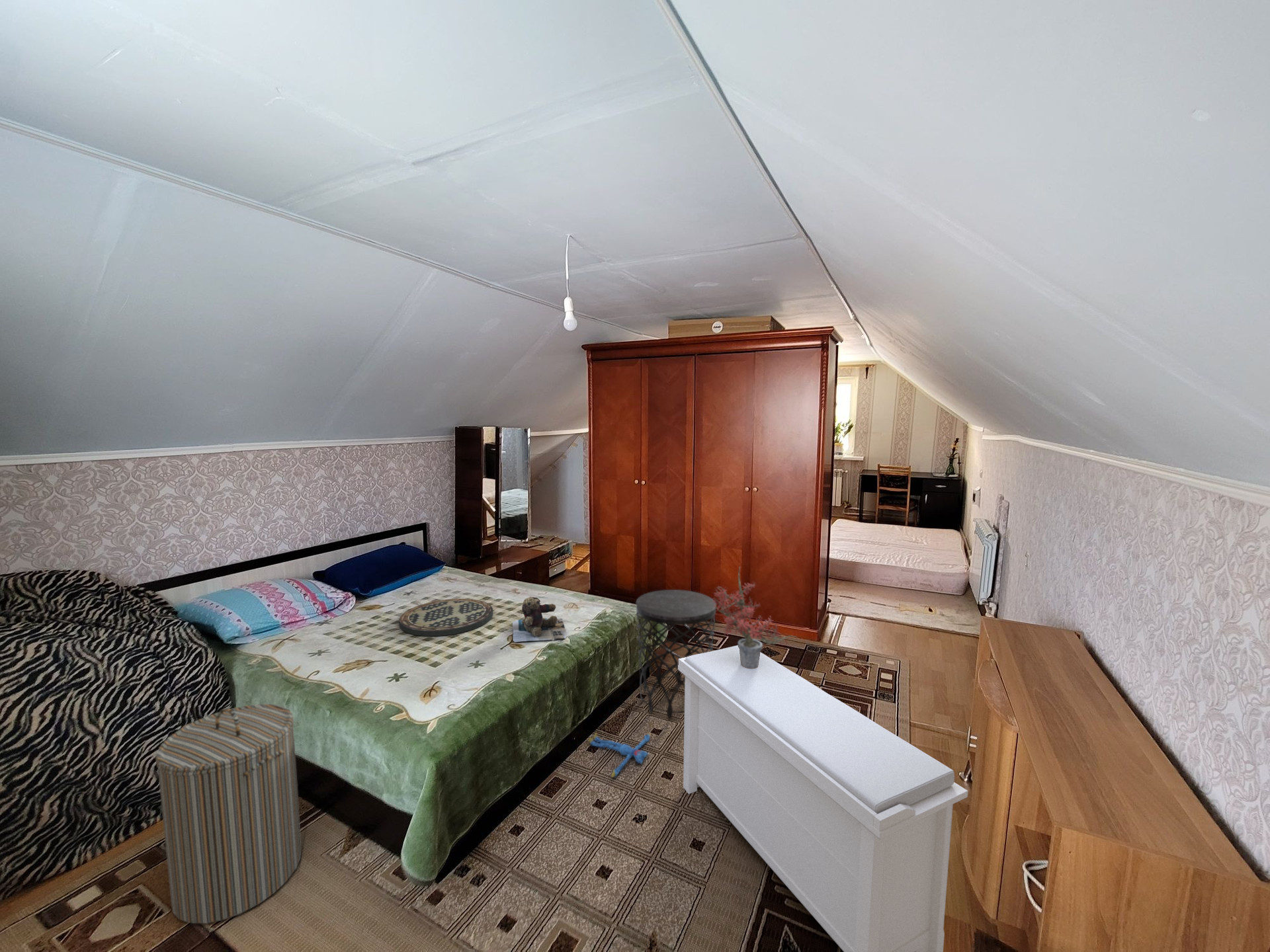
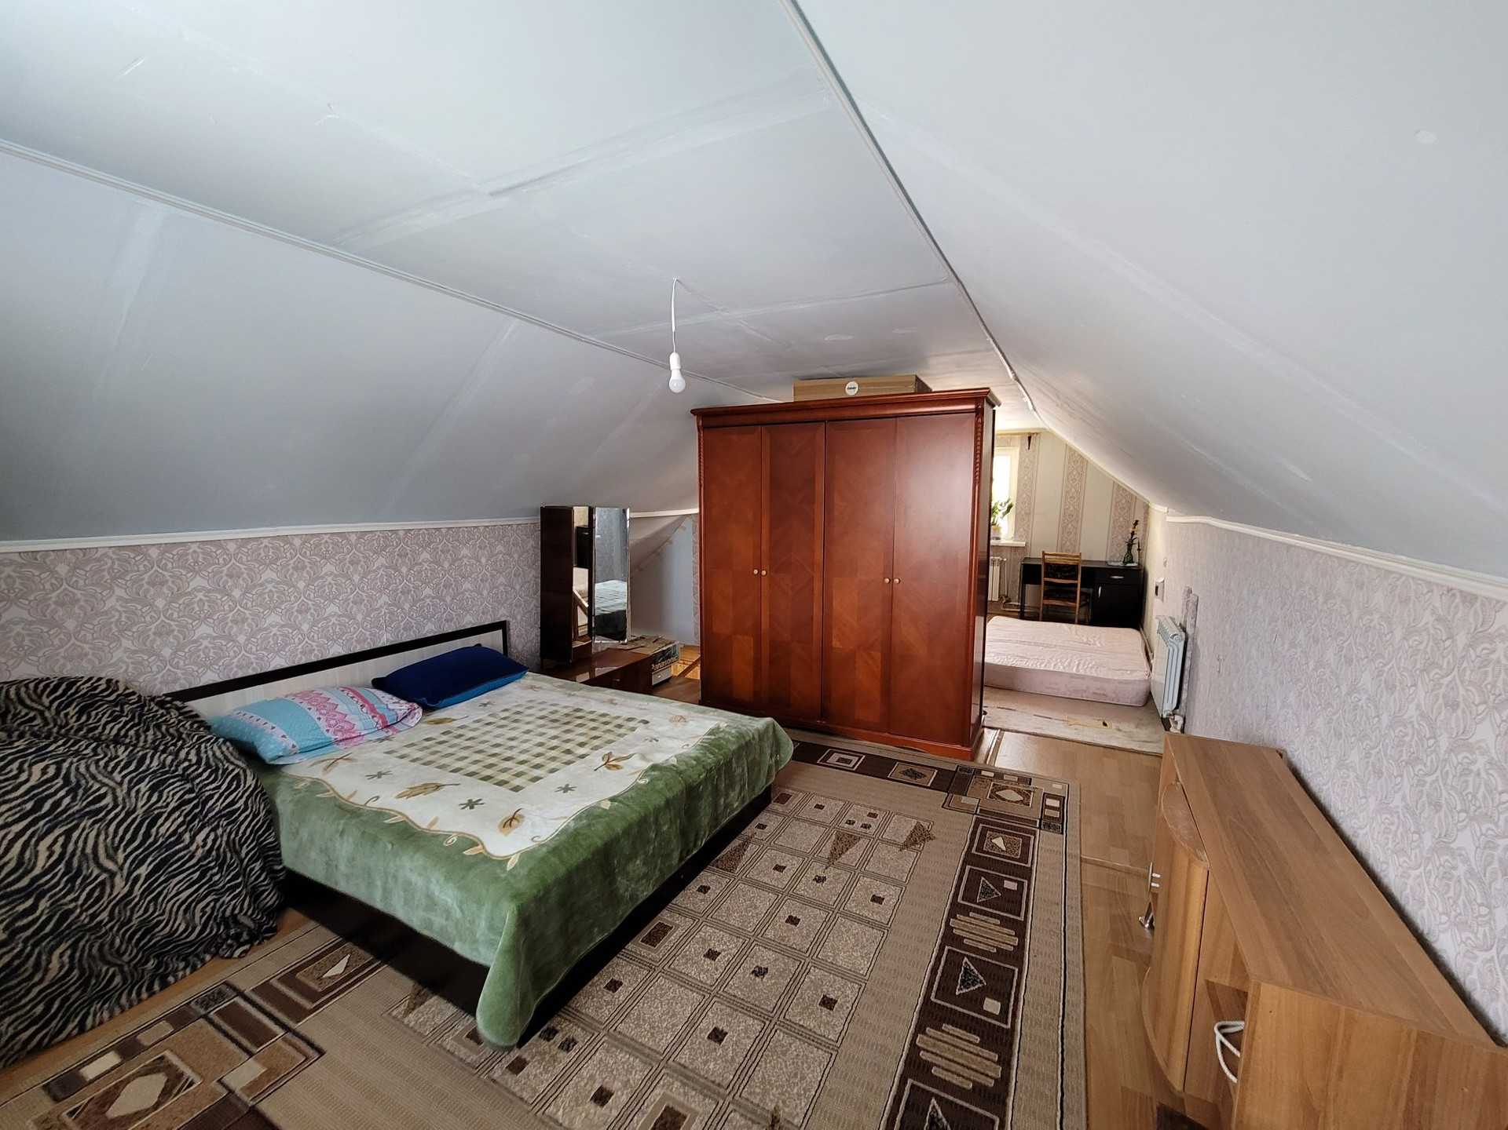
- tray (447, 615)
- teddy bear (541, 614)
- laundry hamper (233, 793)
- plush toy (618, 747)
- side table (674, 653)
- potted plant (745, 615)
- bench (791, 781)
